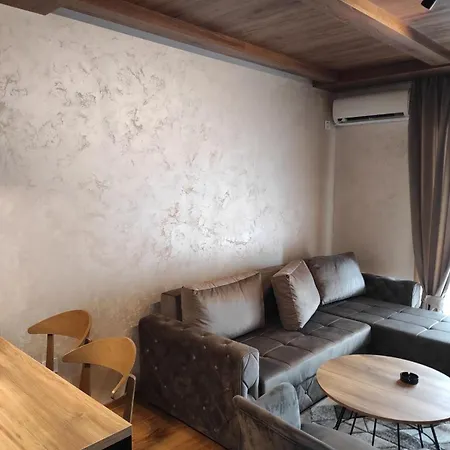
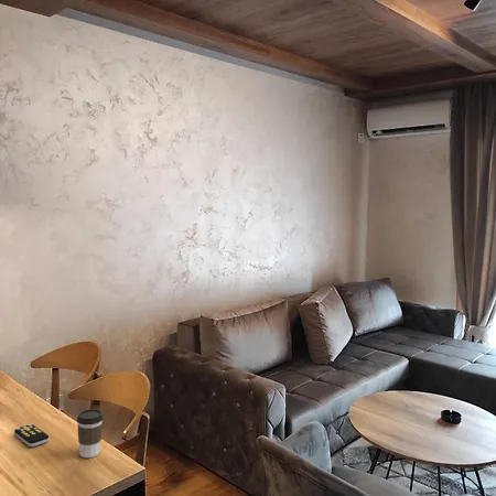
+ remote control (31, 434)
+ coffee cup (89, 433)
